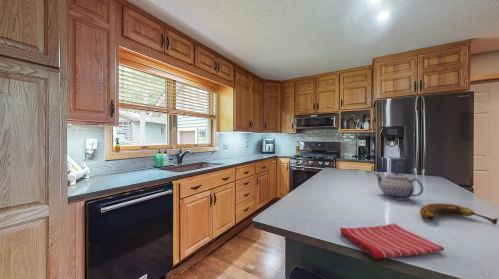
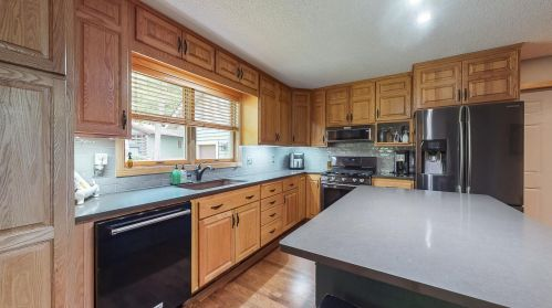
- banana (449, 213)
- dish towel (386, 238)
- teapot (396, 183)
